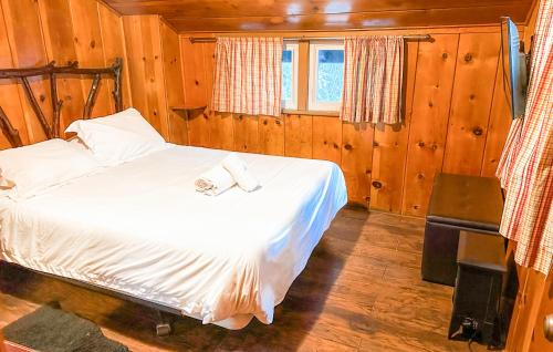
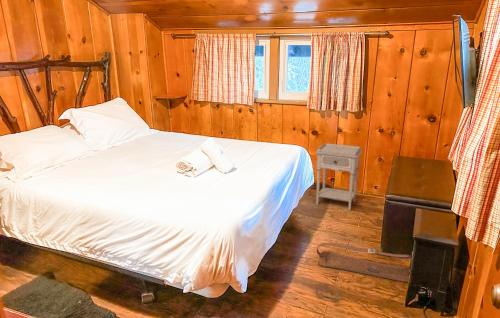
+ bag (372, 261)
+ nightstand (337, 170)
